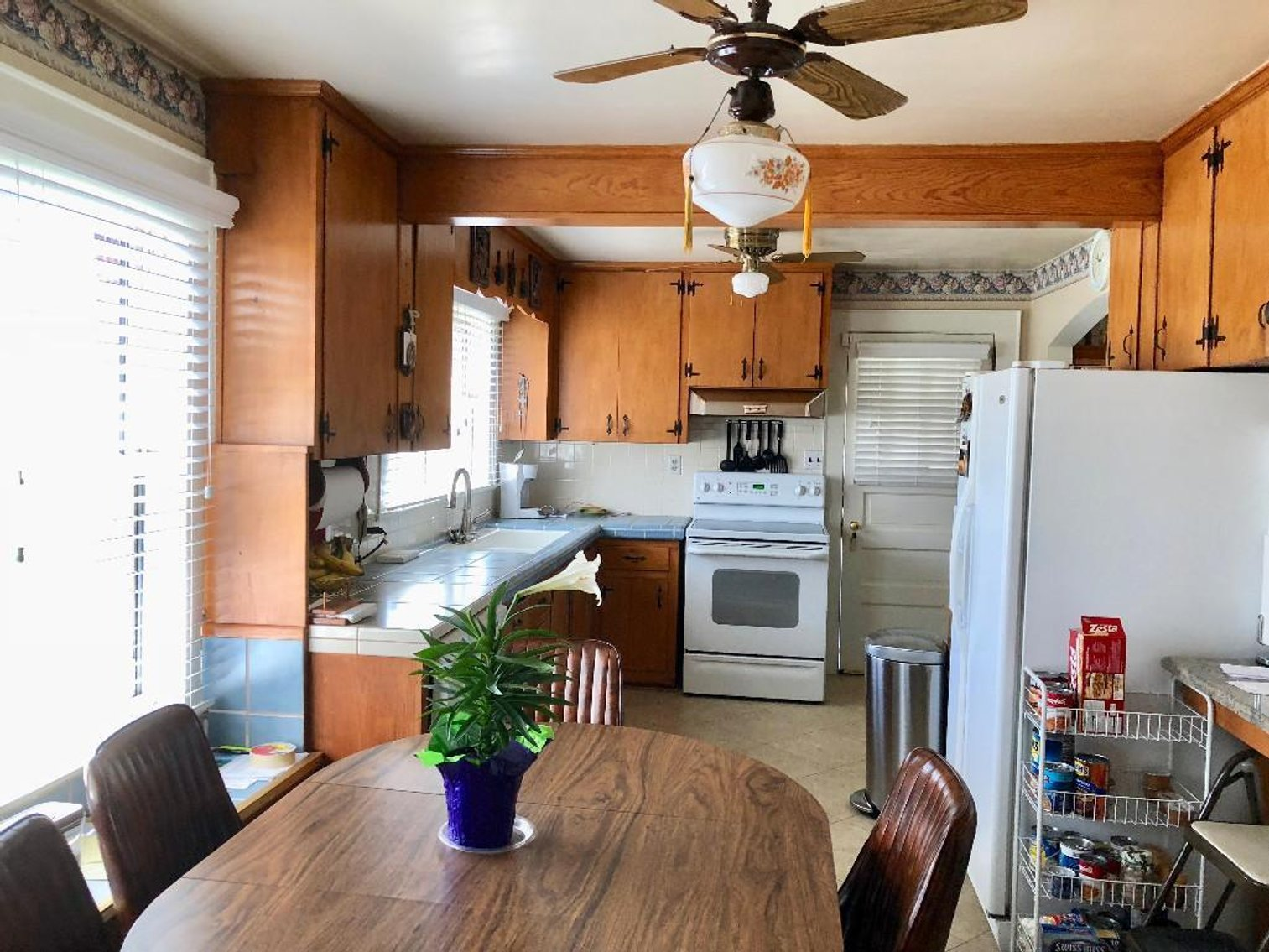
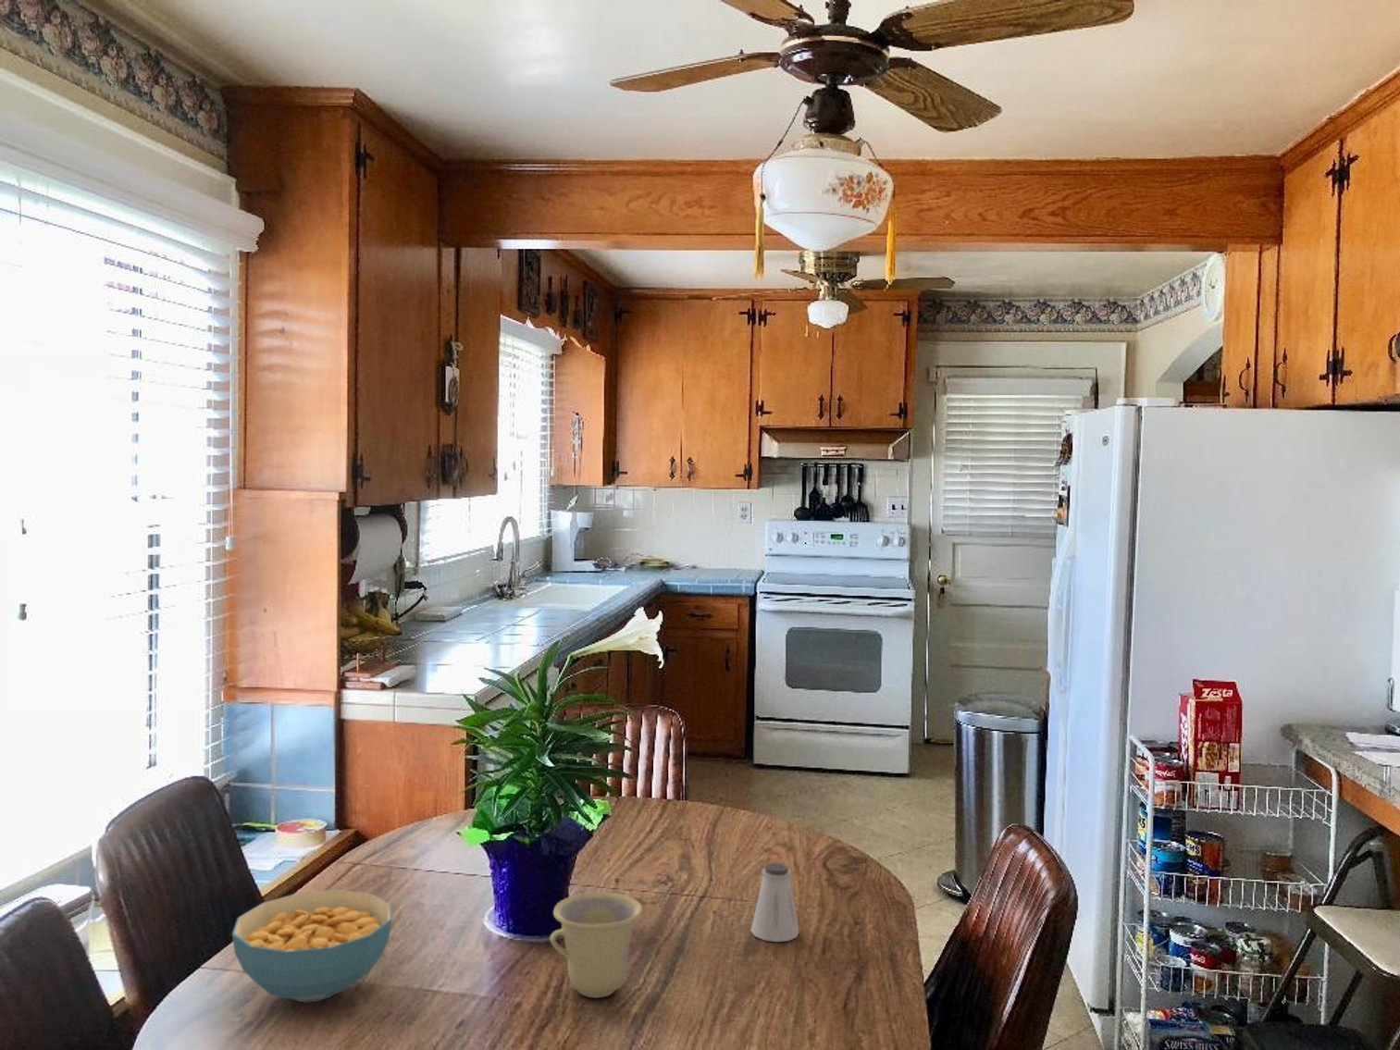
+ saltshaker (776, 898)
+ cereal bowl (313, 955)
+ cup (597, 947)
